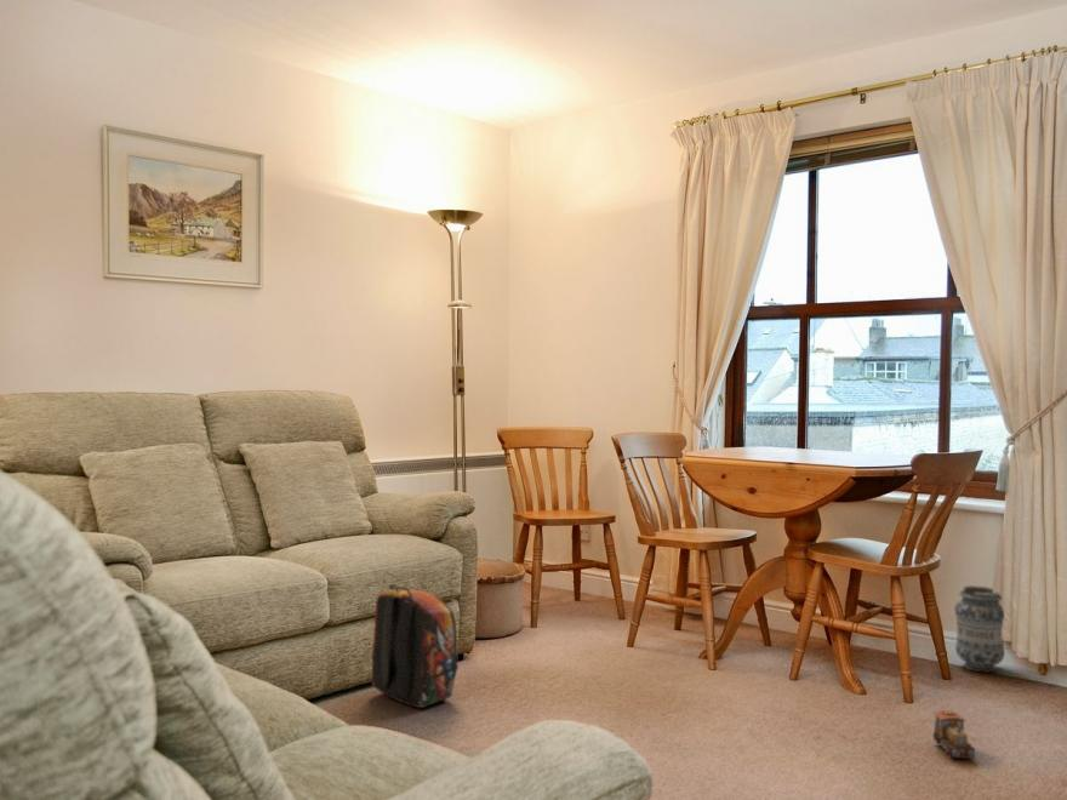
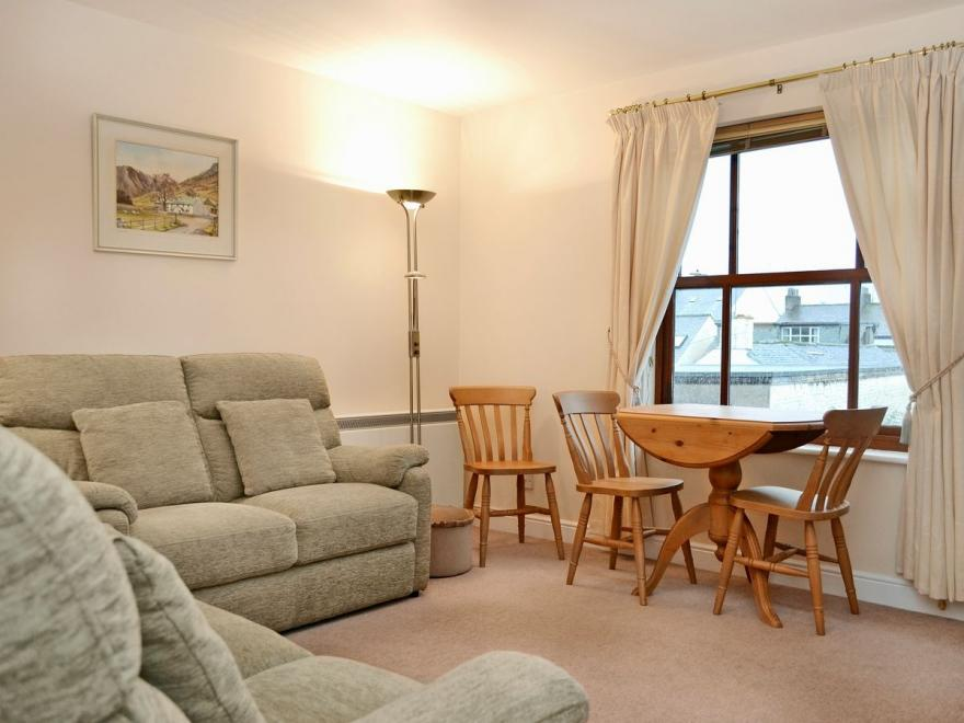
- vase (980, 628)
- toy train (953, 733)
- backpack (411, 639)
